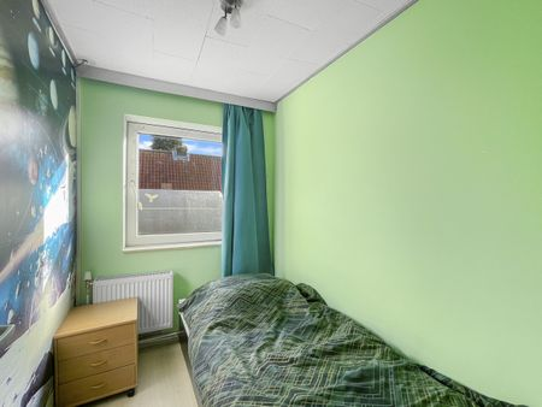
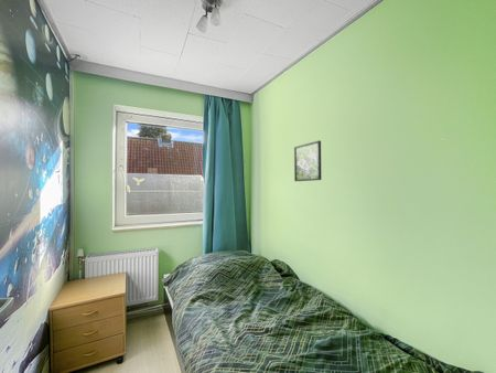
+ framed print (306, 162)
